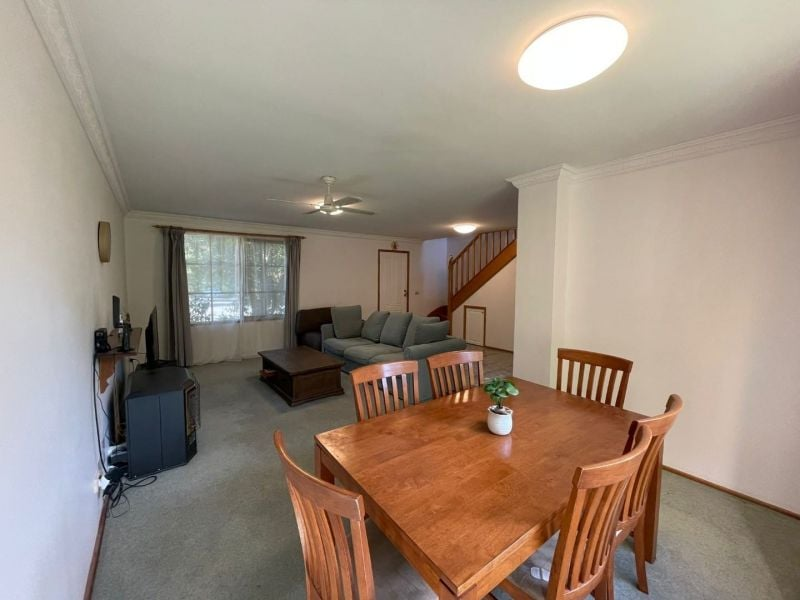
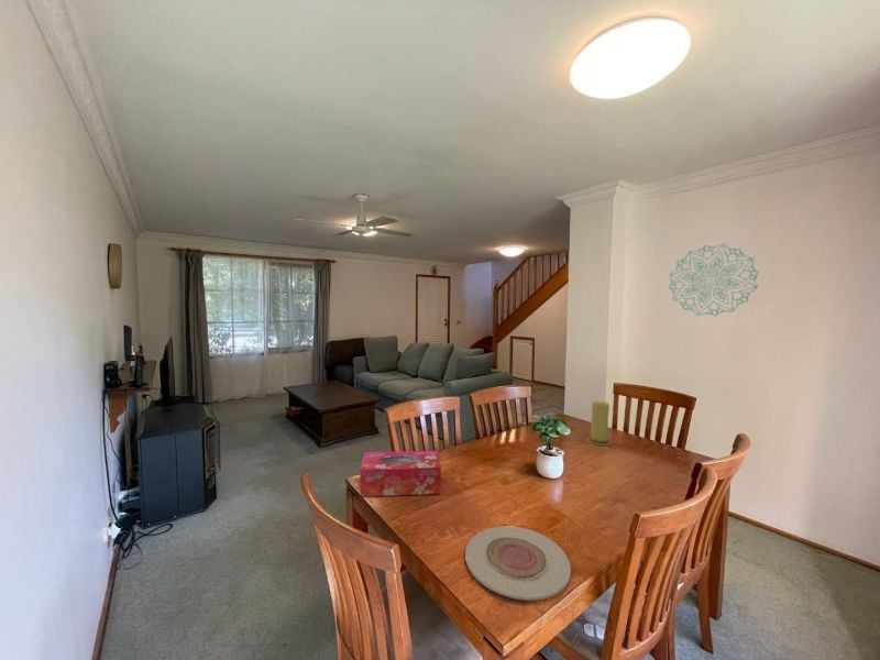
+ wall decoration (710, 278)
+ tissue box (400, 472)
+ plate (516, 557)
+ candle (600, 421)
